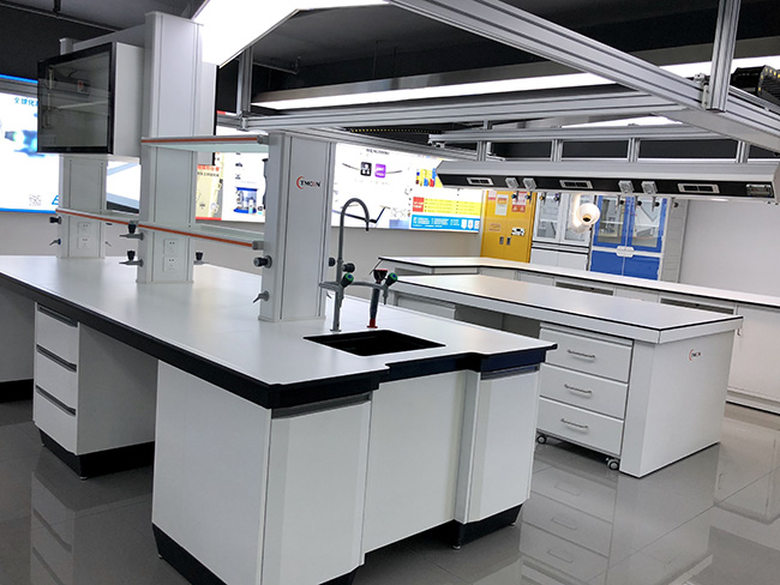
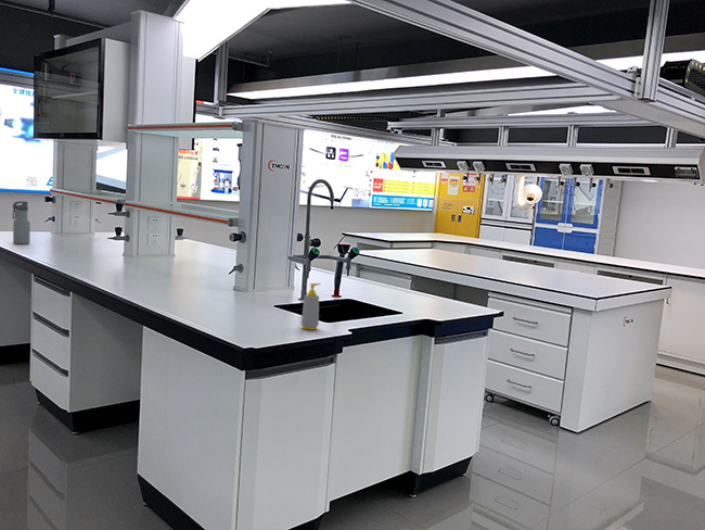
+ soap bottle (310, 305)
+ water bottle (21, 222)
